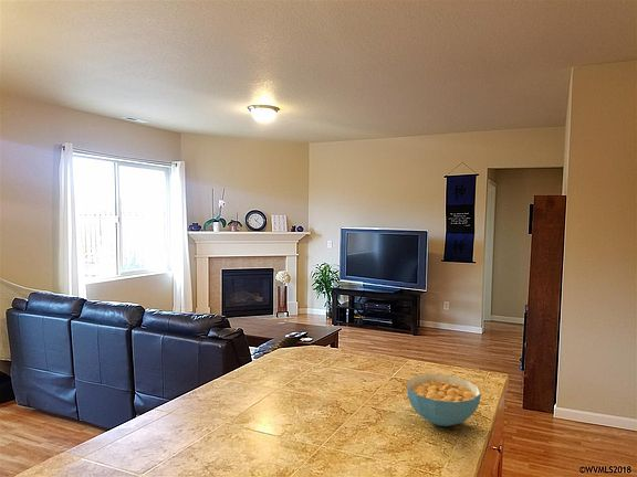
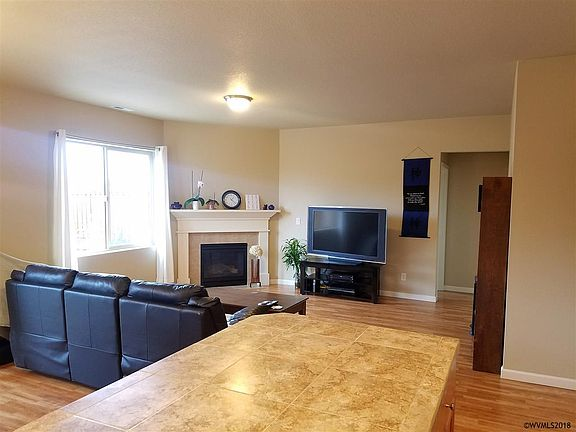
- cereal bowl (441, 404)
